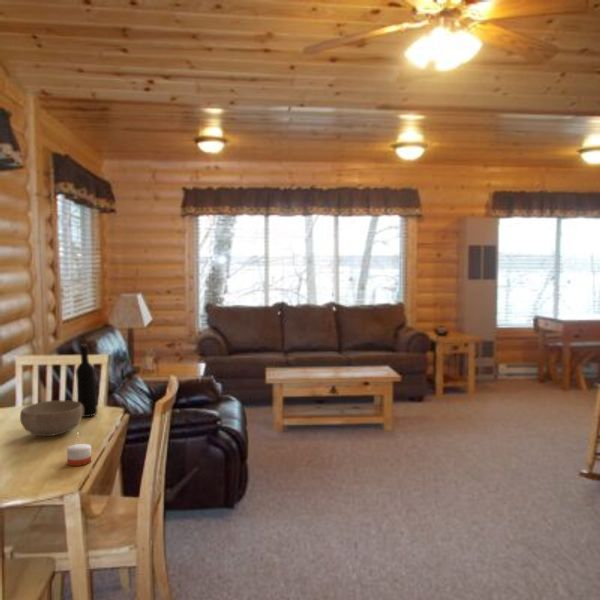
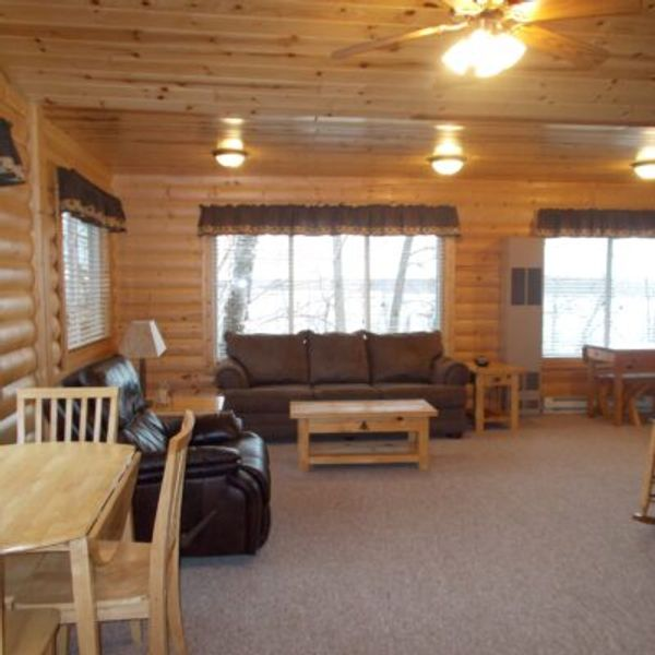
- wine bottle (86, 380)
- candle (79, 446)
- bowl (52, 419)
